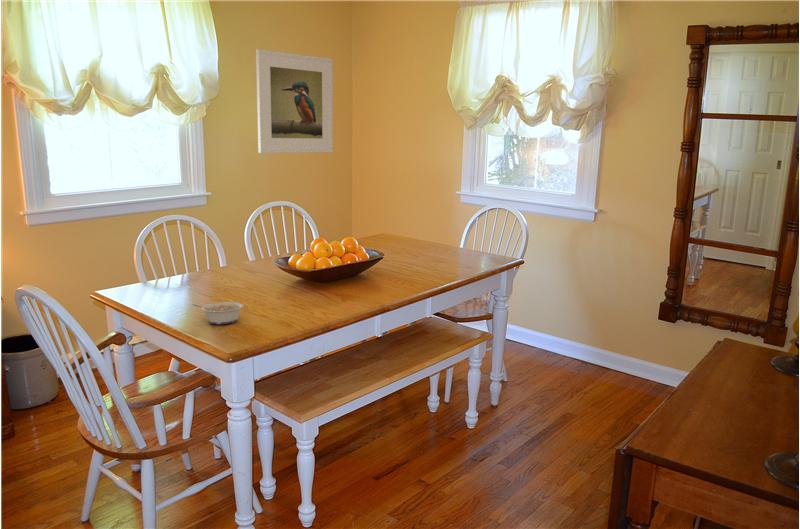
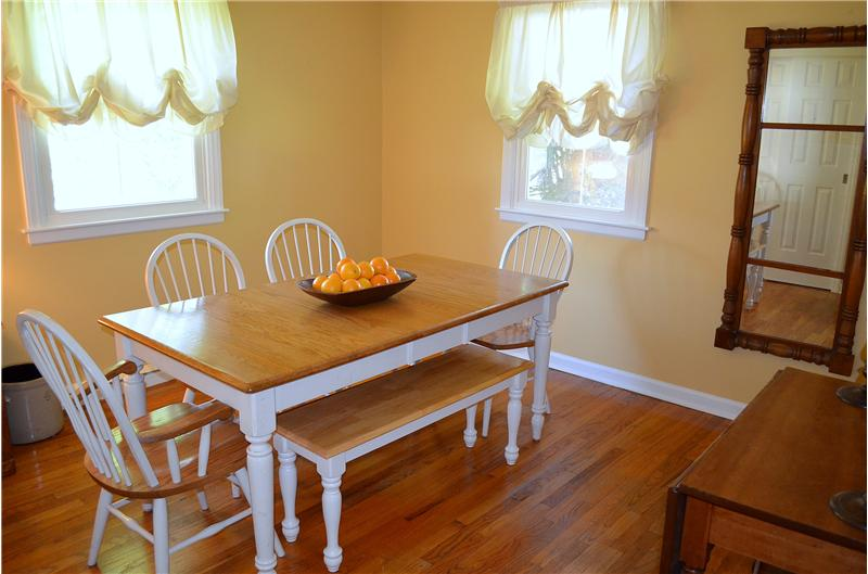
- legume (221, 312)
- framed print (296, 104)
